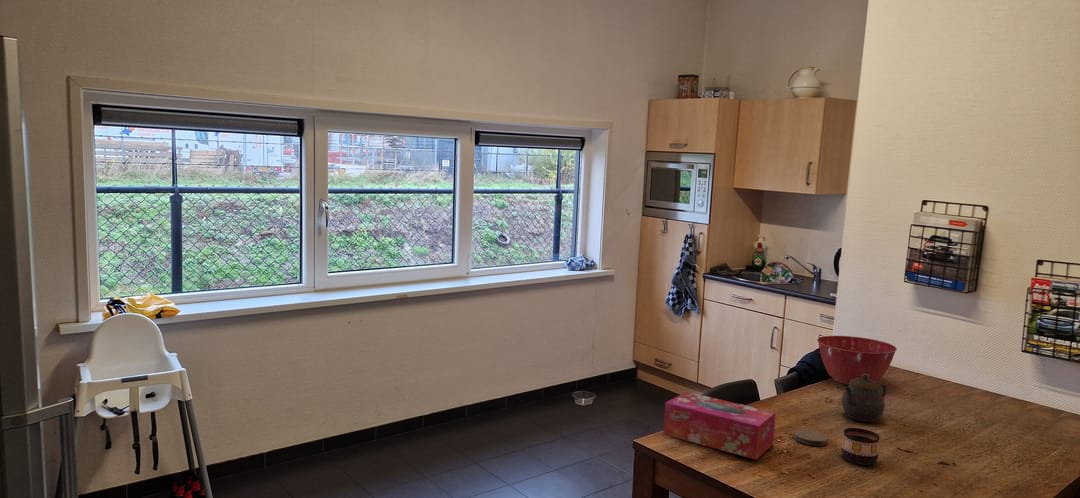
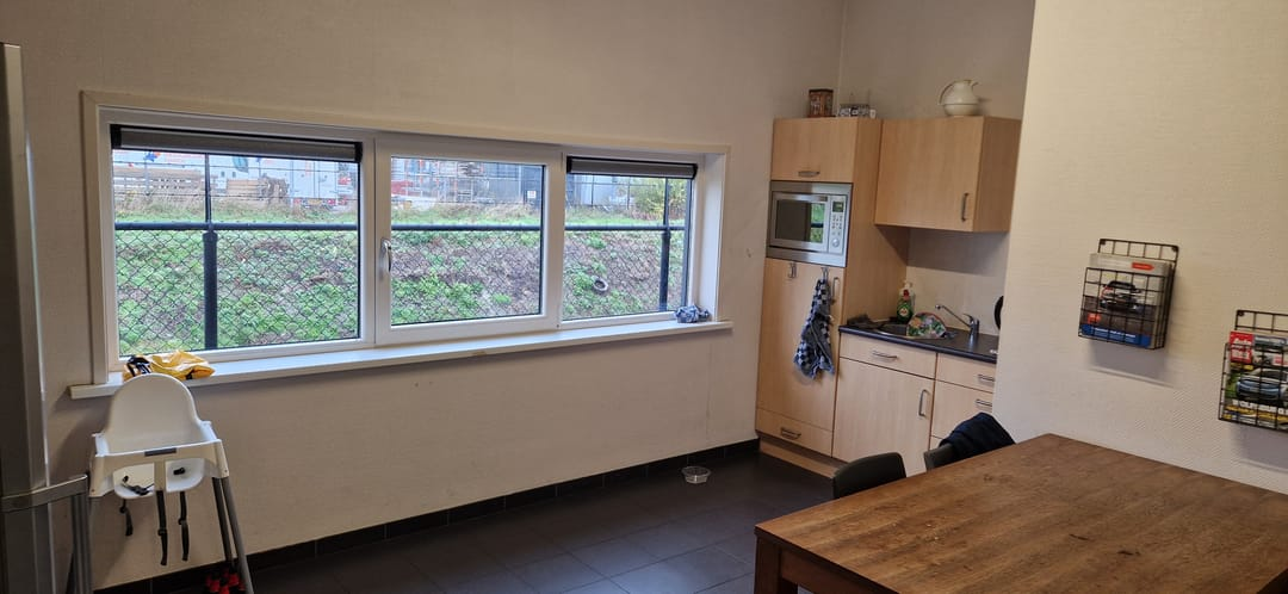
- mixing bowl (854, 362)
- teapot (865, 395)
- coaster (810, 437)
- cup (860, 445)
- tissue box (718, 423)
